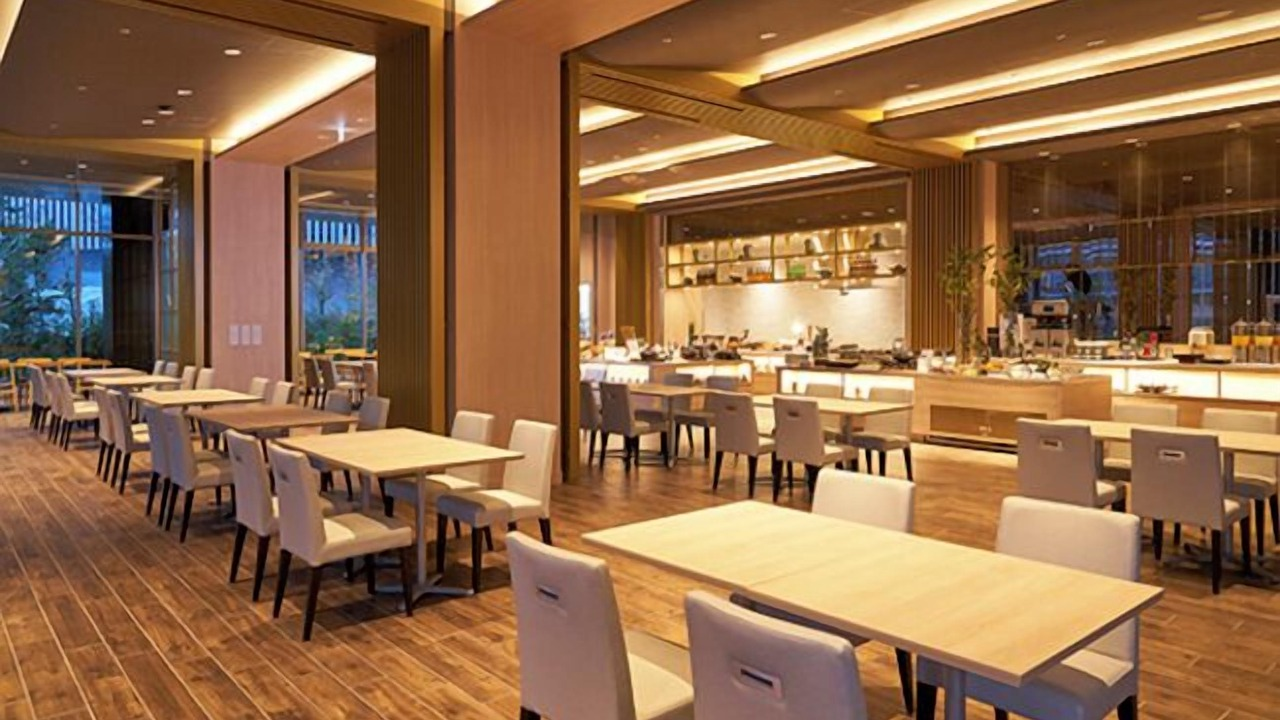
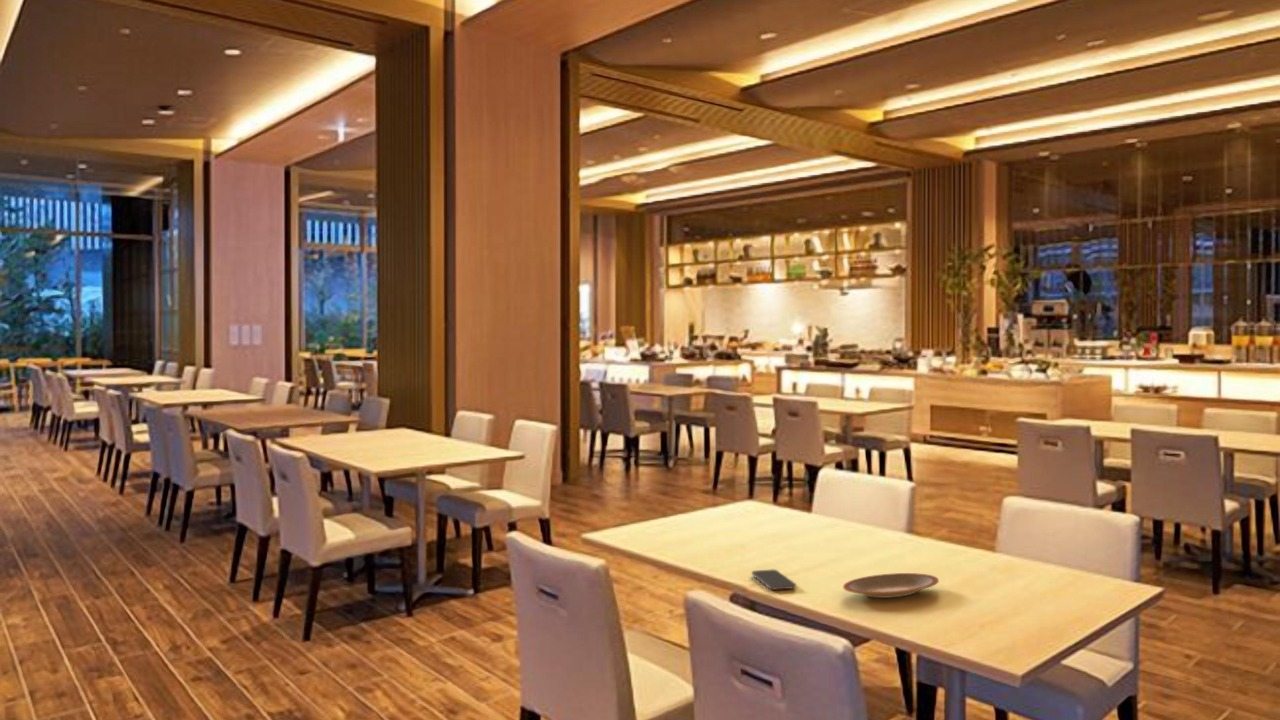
+ plate (891, 587)
+ smartphone (773, 579)
